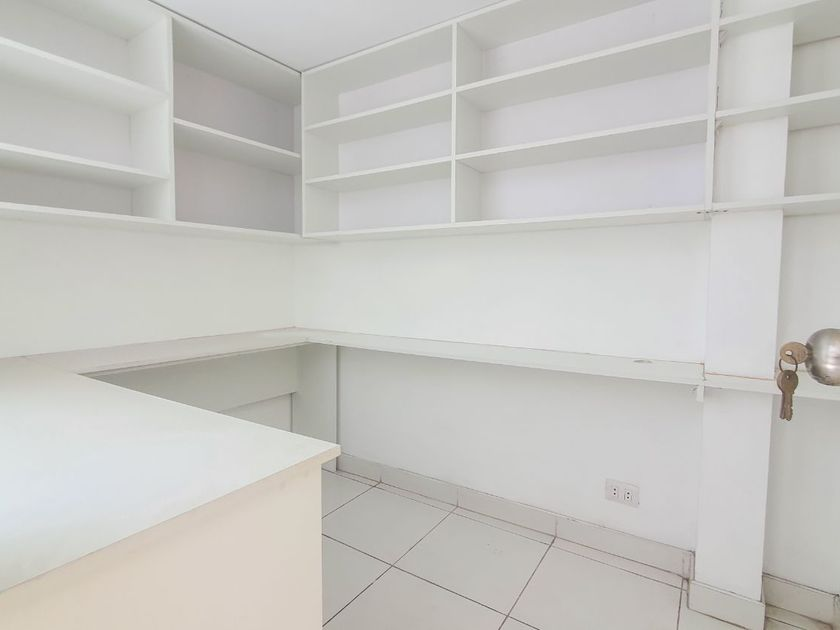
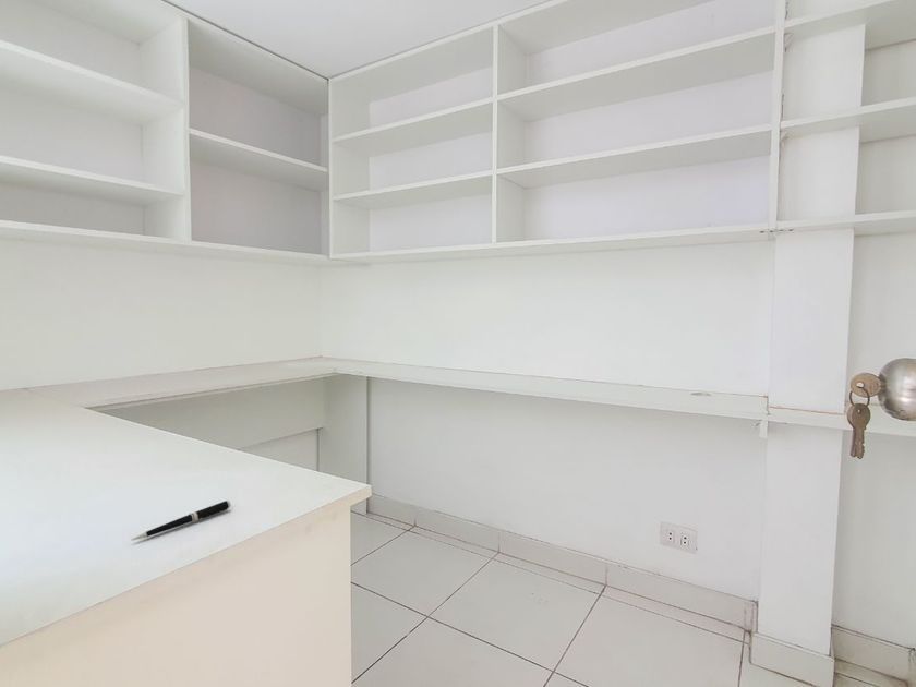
+ pen (183, 519)
